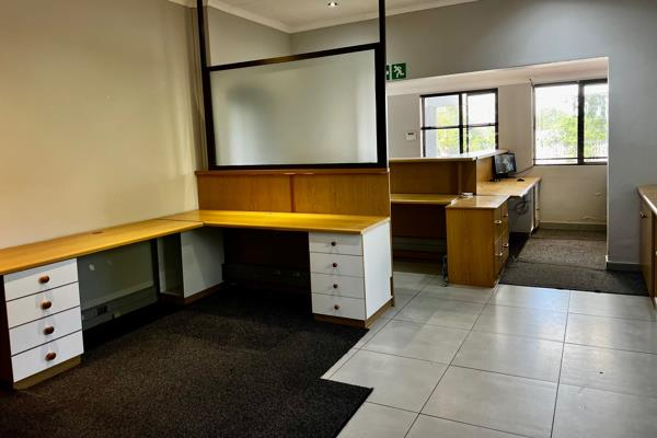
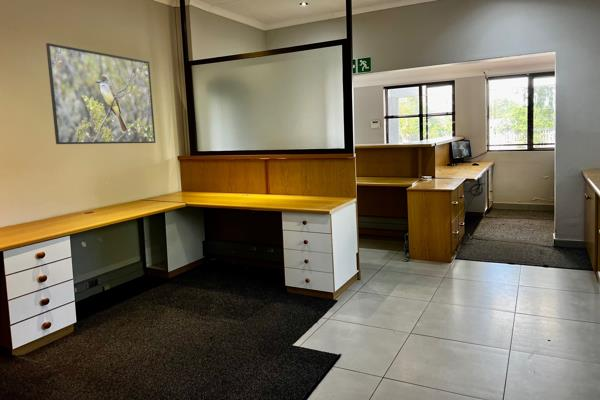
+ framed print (107, 98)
